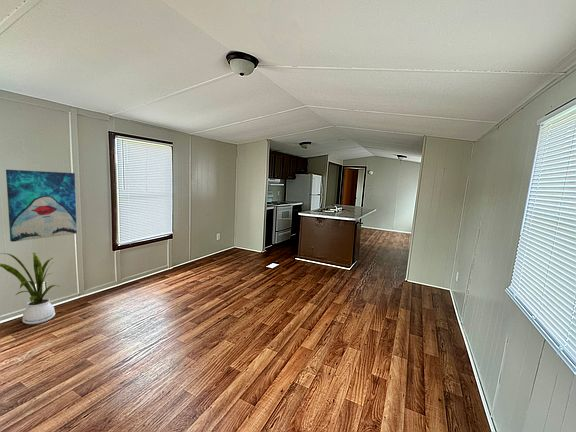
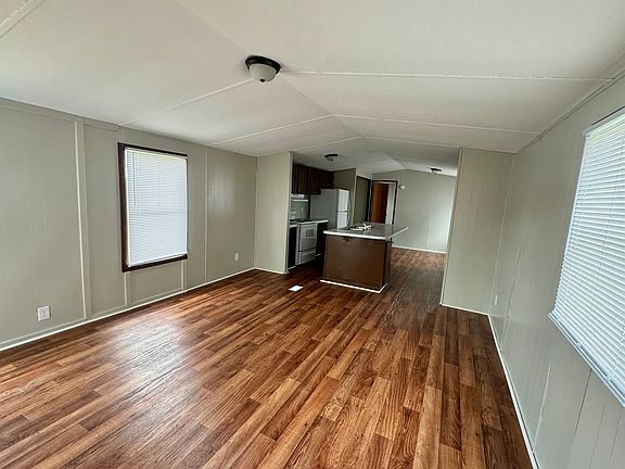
- house plant (33, 284)
- wall art (44, 204)
